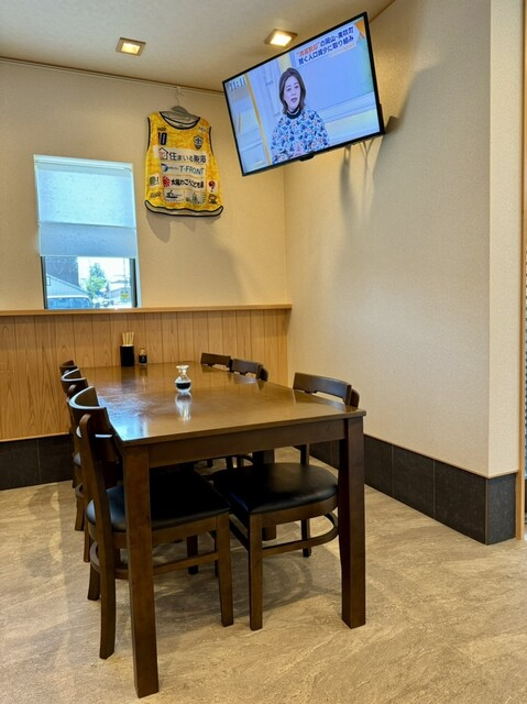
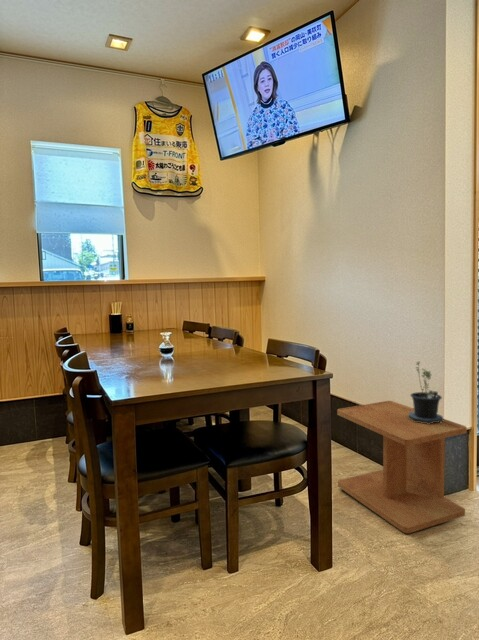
+ side table (397, 459)
+ potted plant (425, 389)
